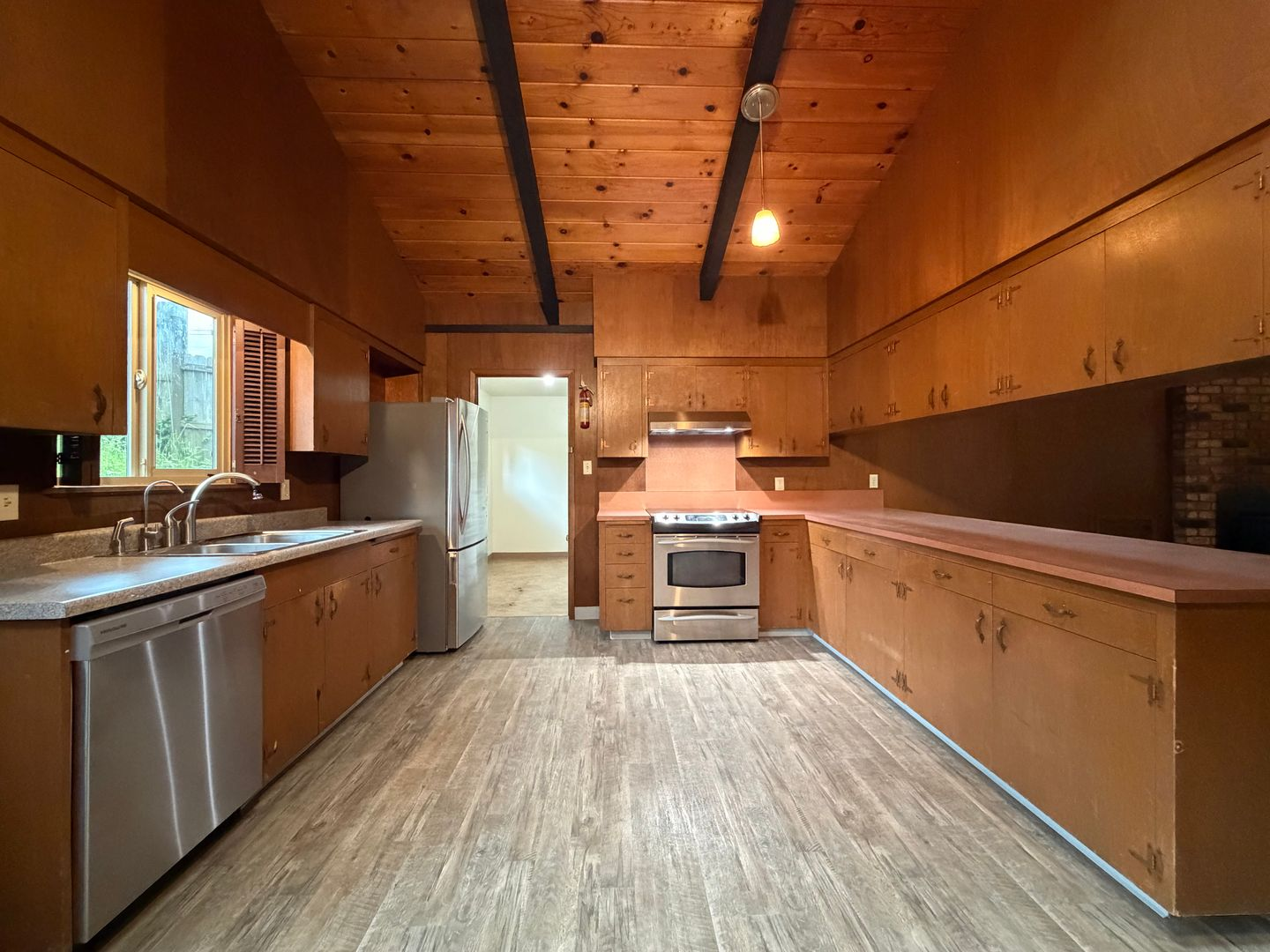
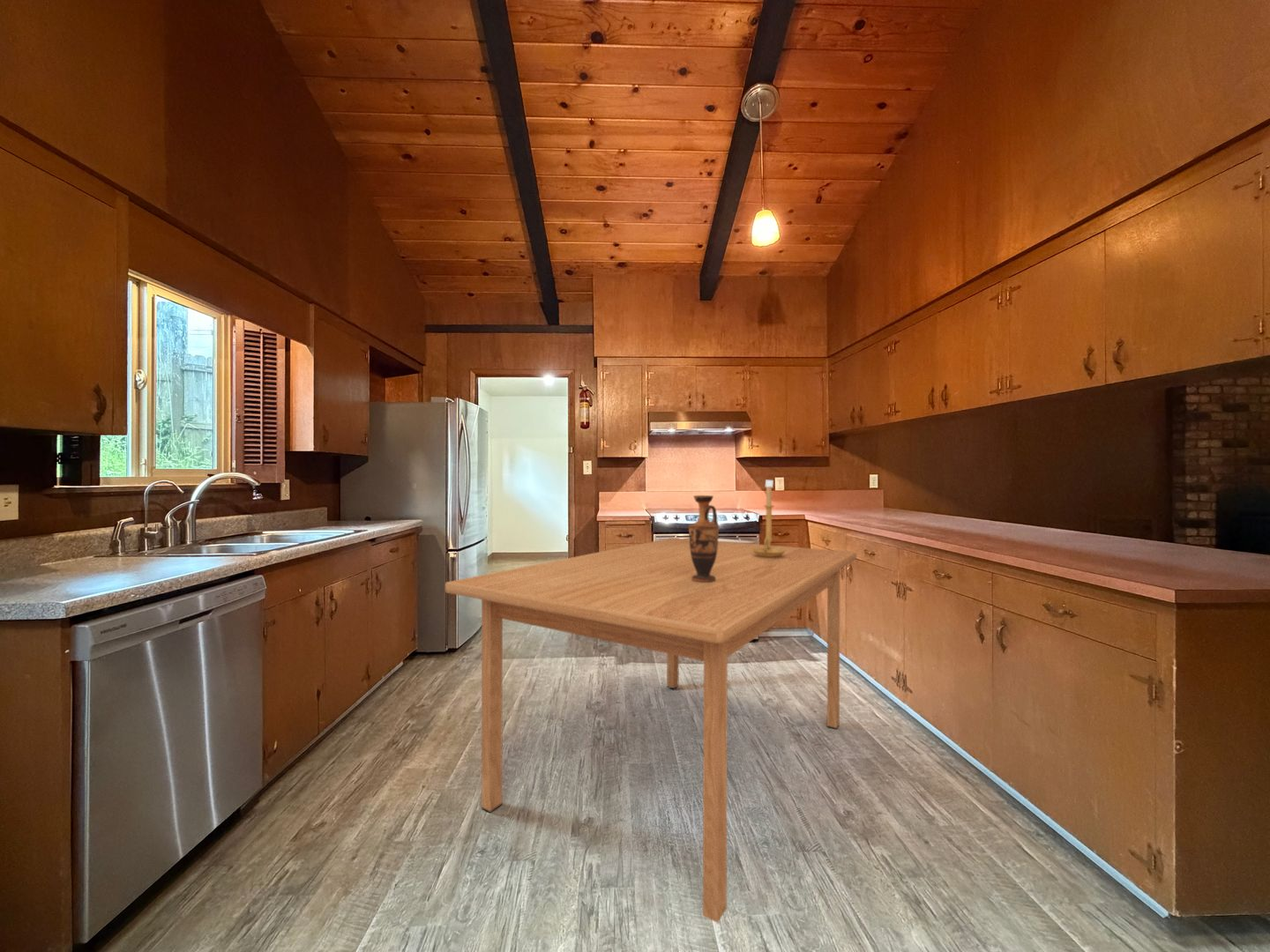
+ vase (703, 537)
+ candle holder (768, 517)
+ table (684, 657)
